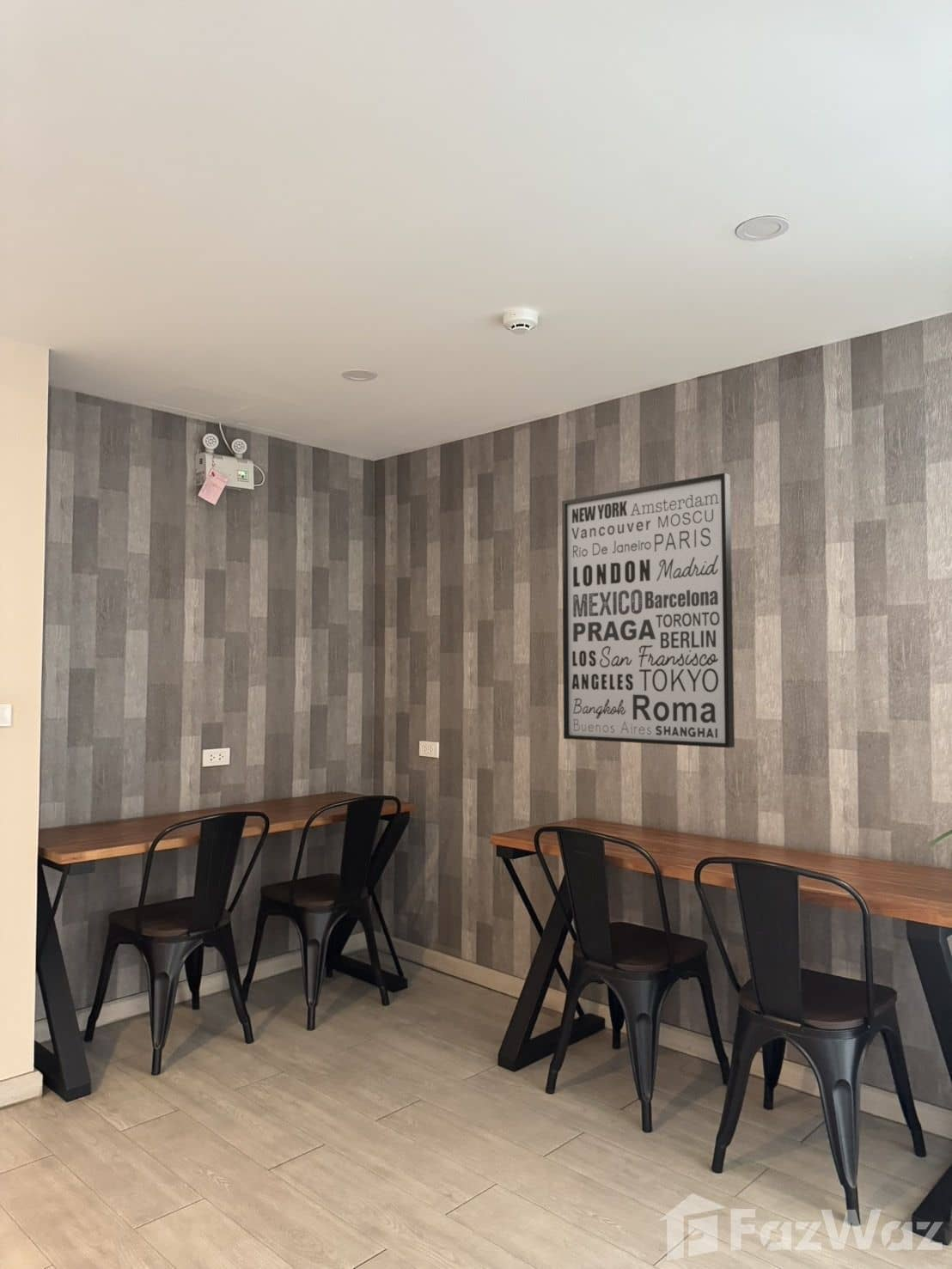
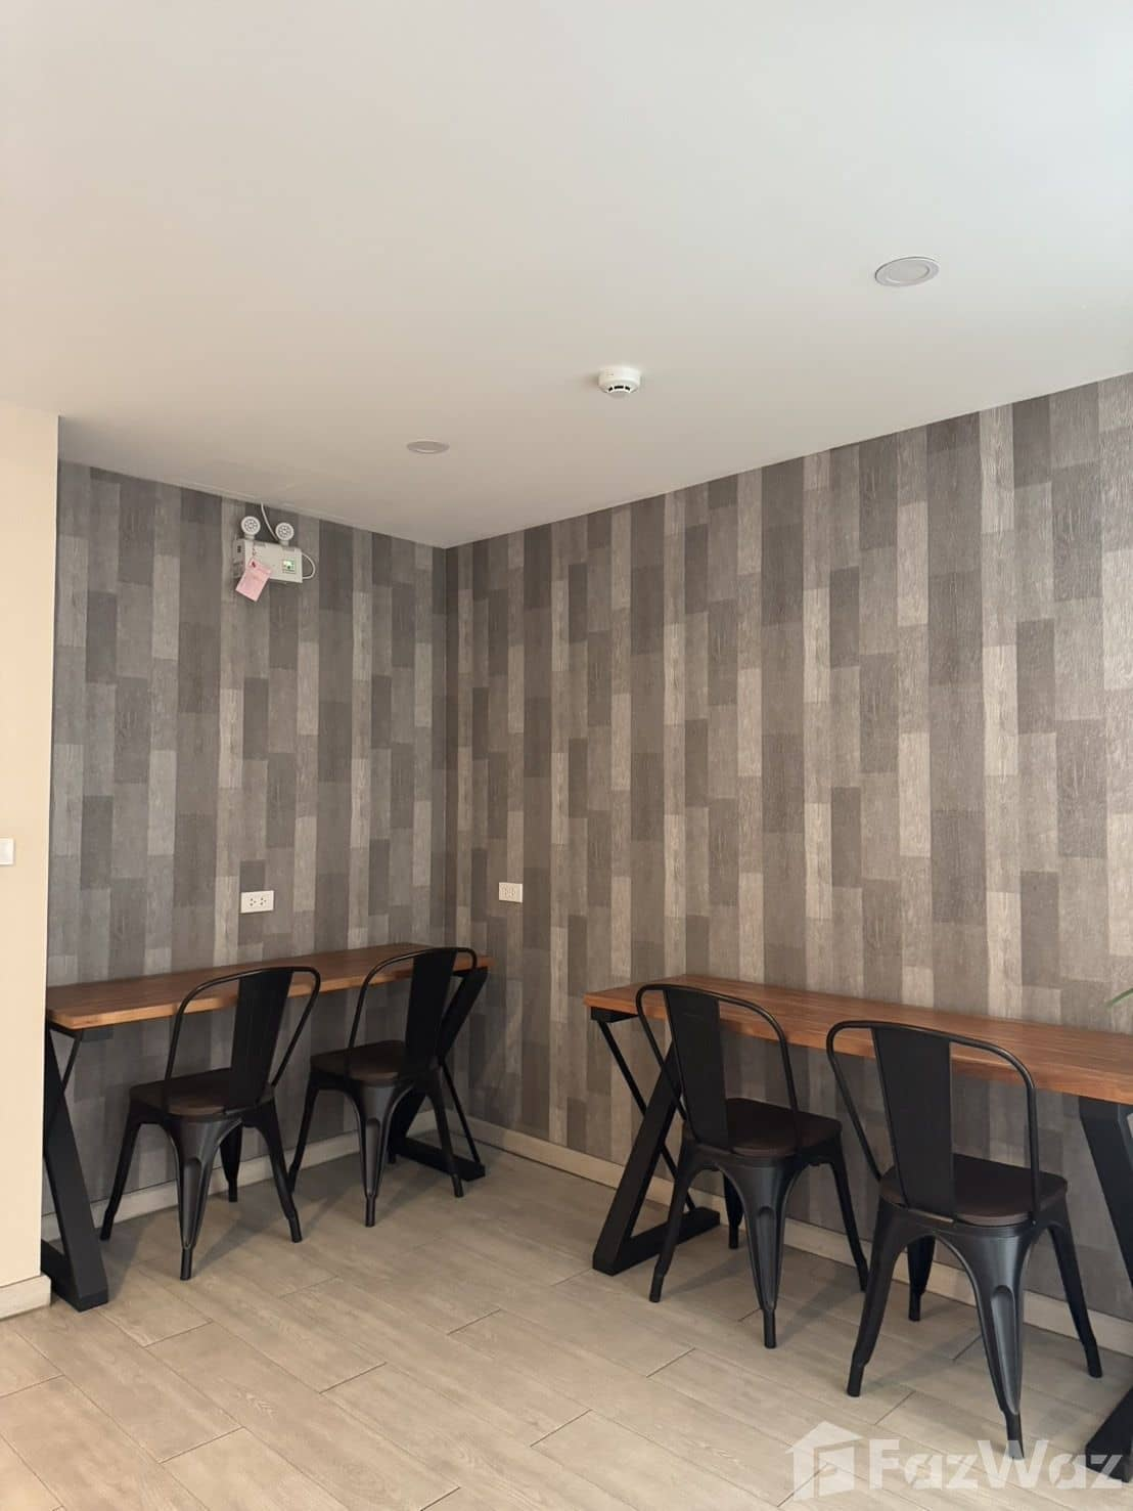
- wall art (641, 614)
